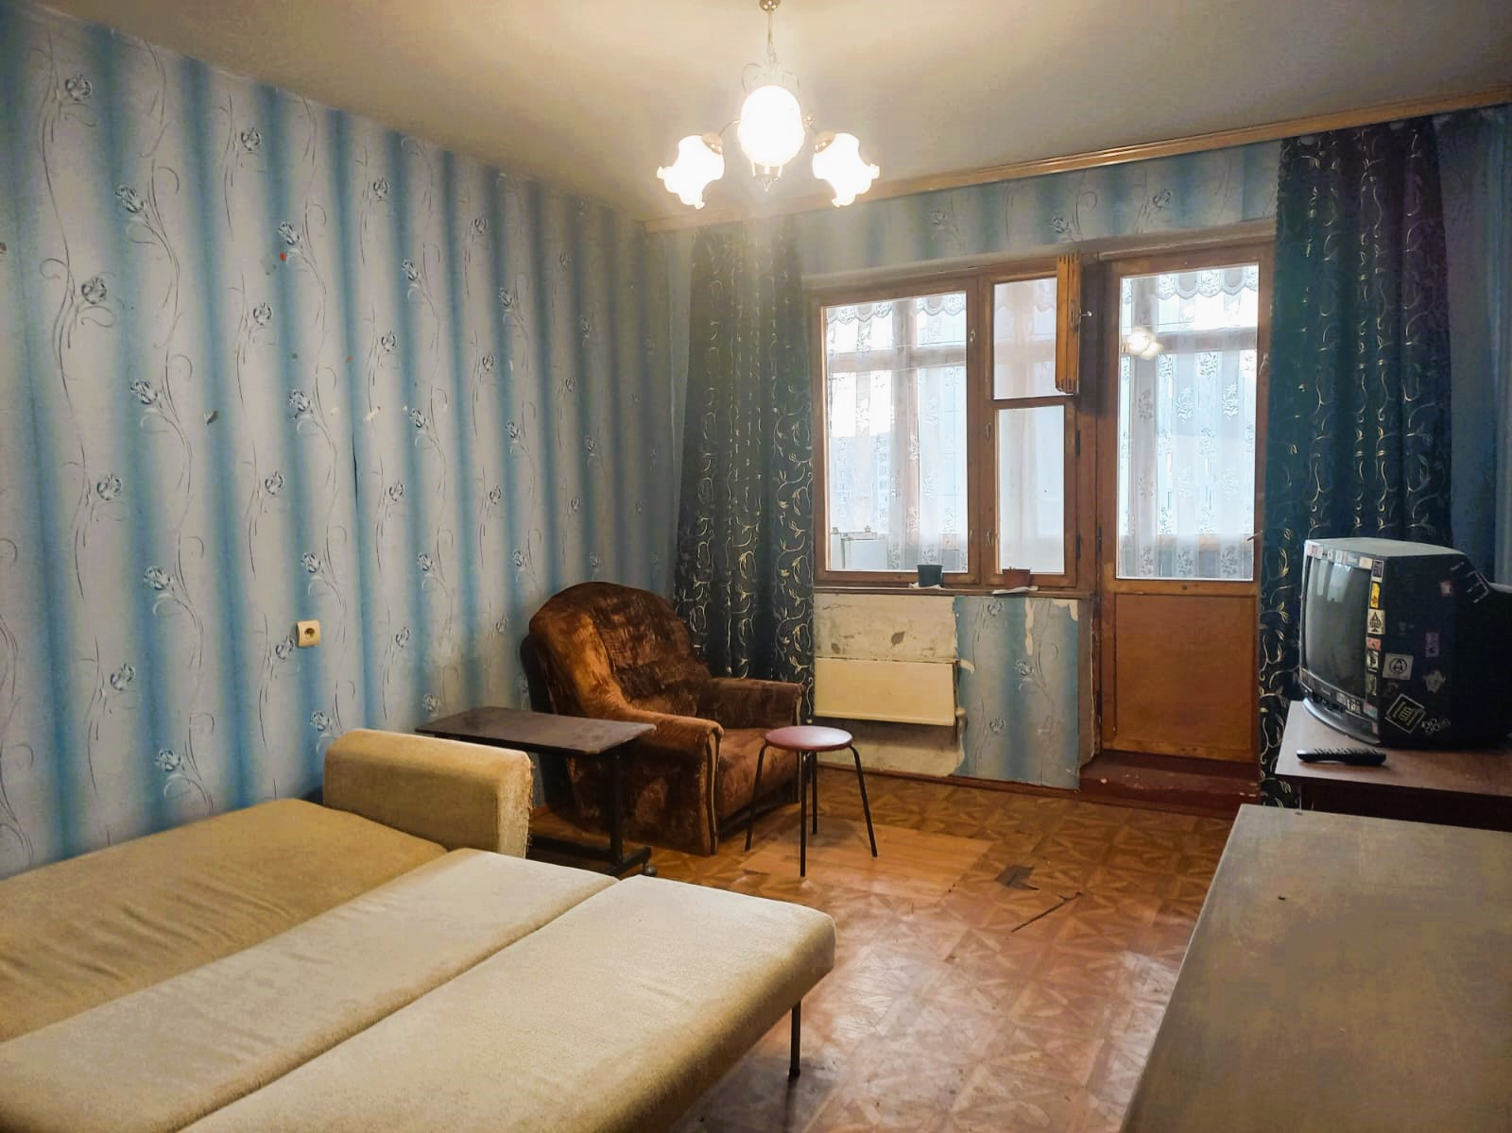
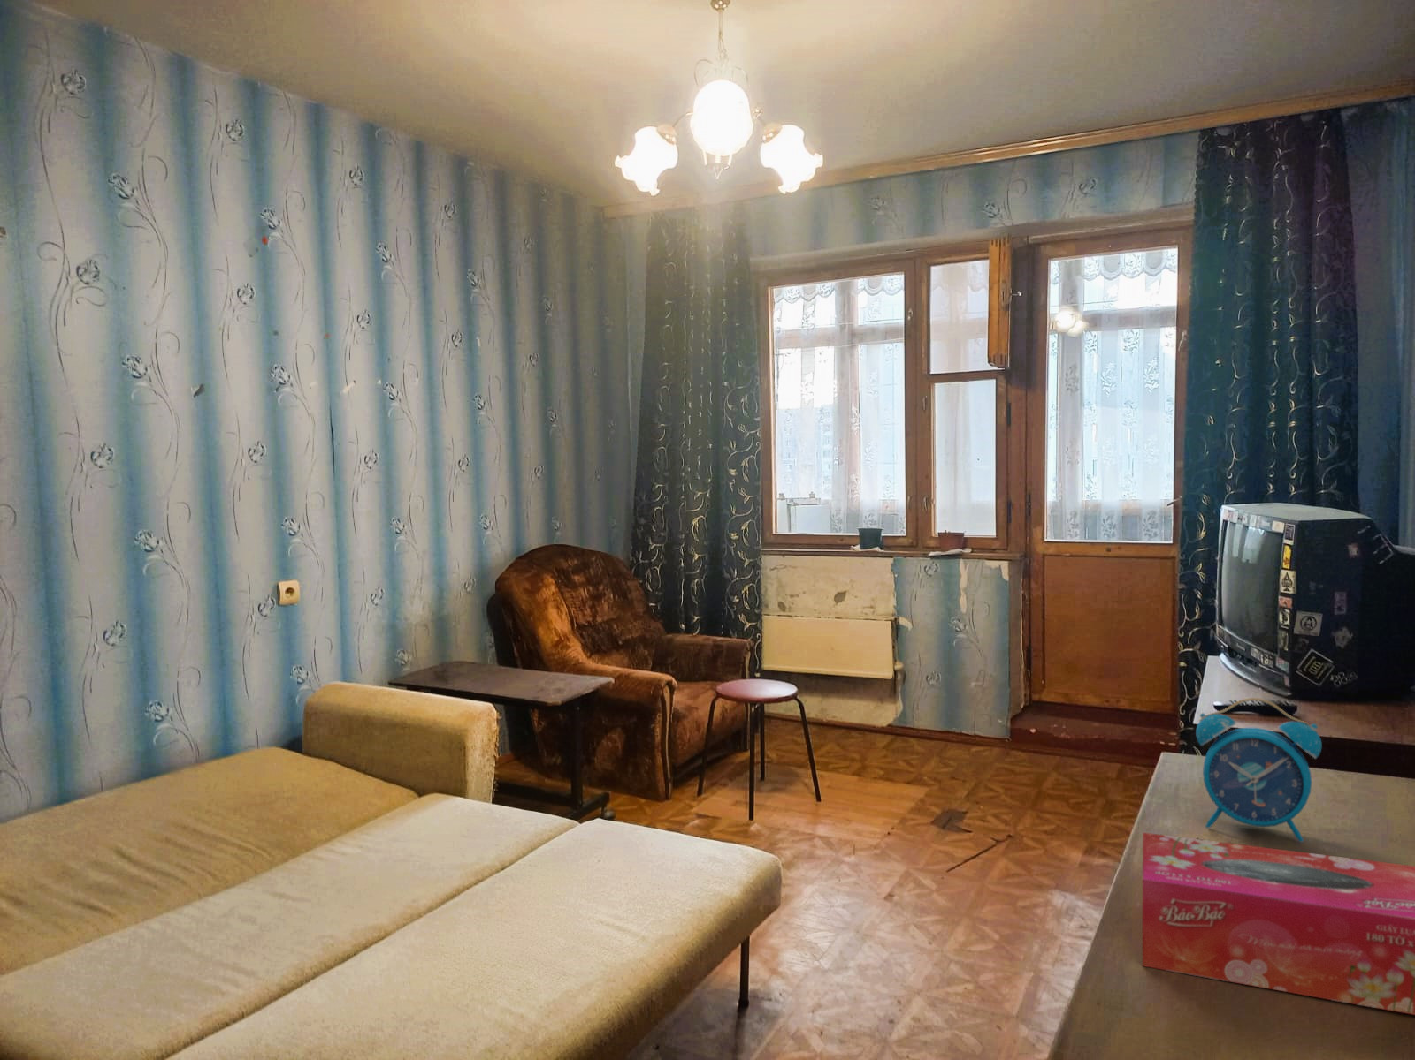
+ tissue box (1284, 916)
+ alarm clock (1256, 766)
